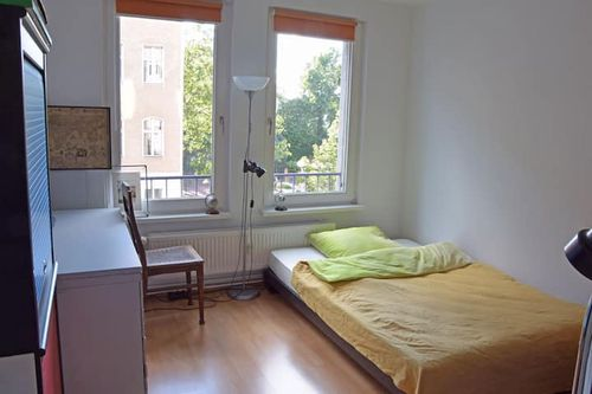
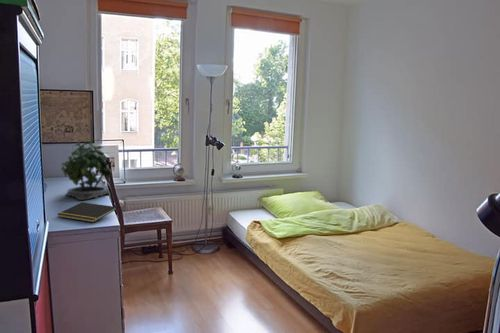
+ notepad (87, 211)
+ potted plant (87, 166)
